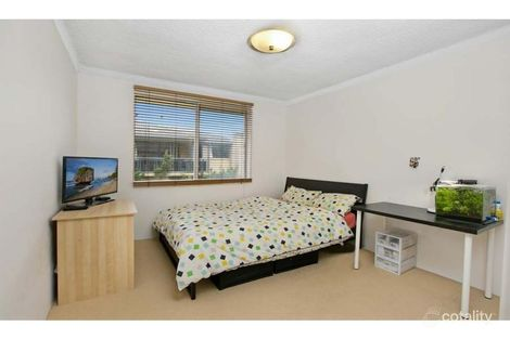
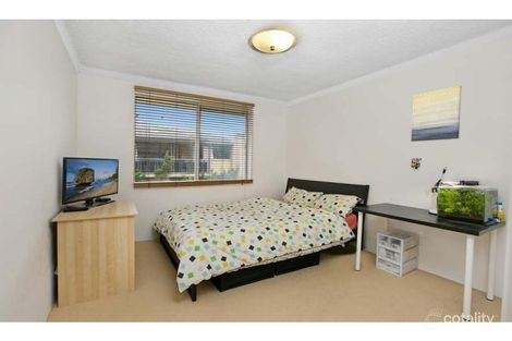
+ wall art (434, 115)
